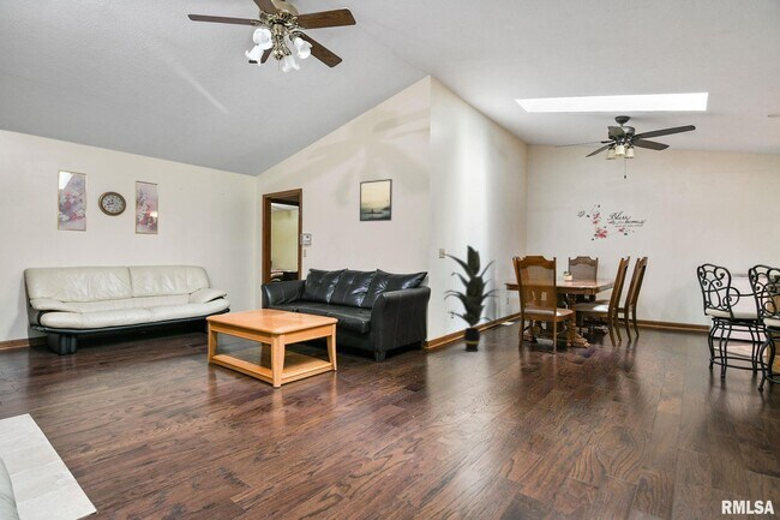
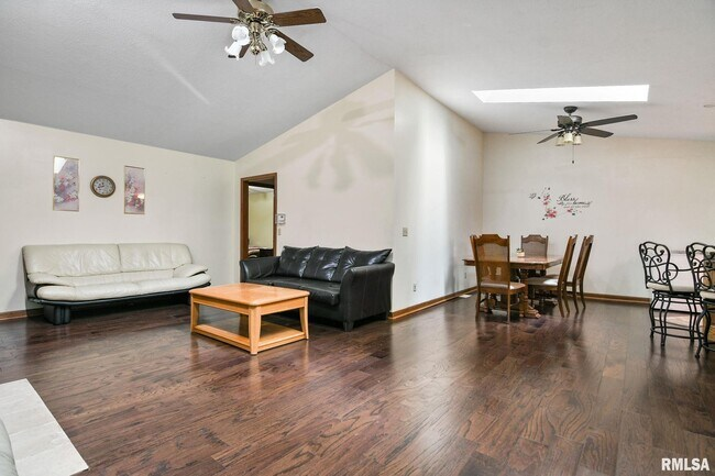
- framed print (374, 201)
- indoor plant (468, 298)
